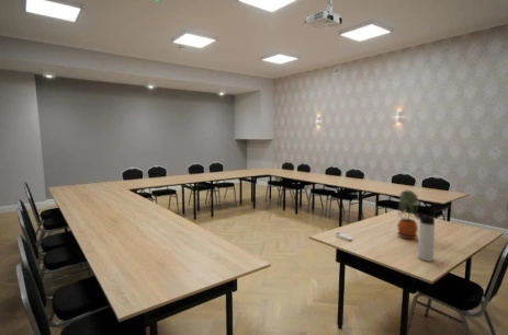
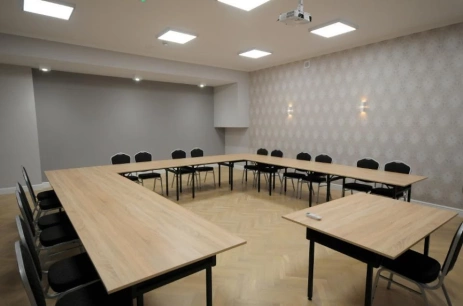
- thermos bottle (422, 235)
- potted plant (406, 213)
